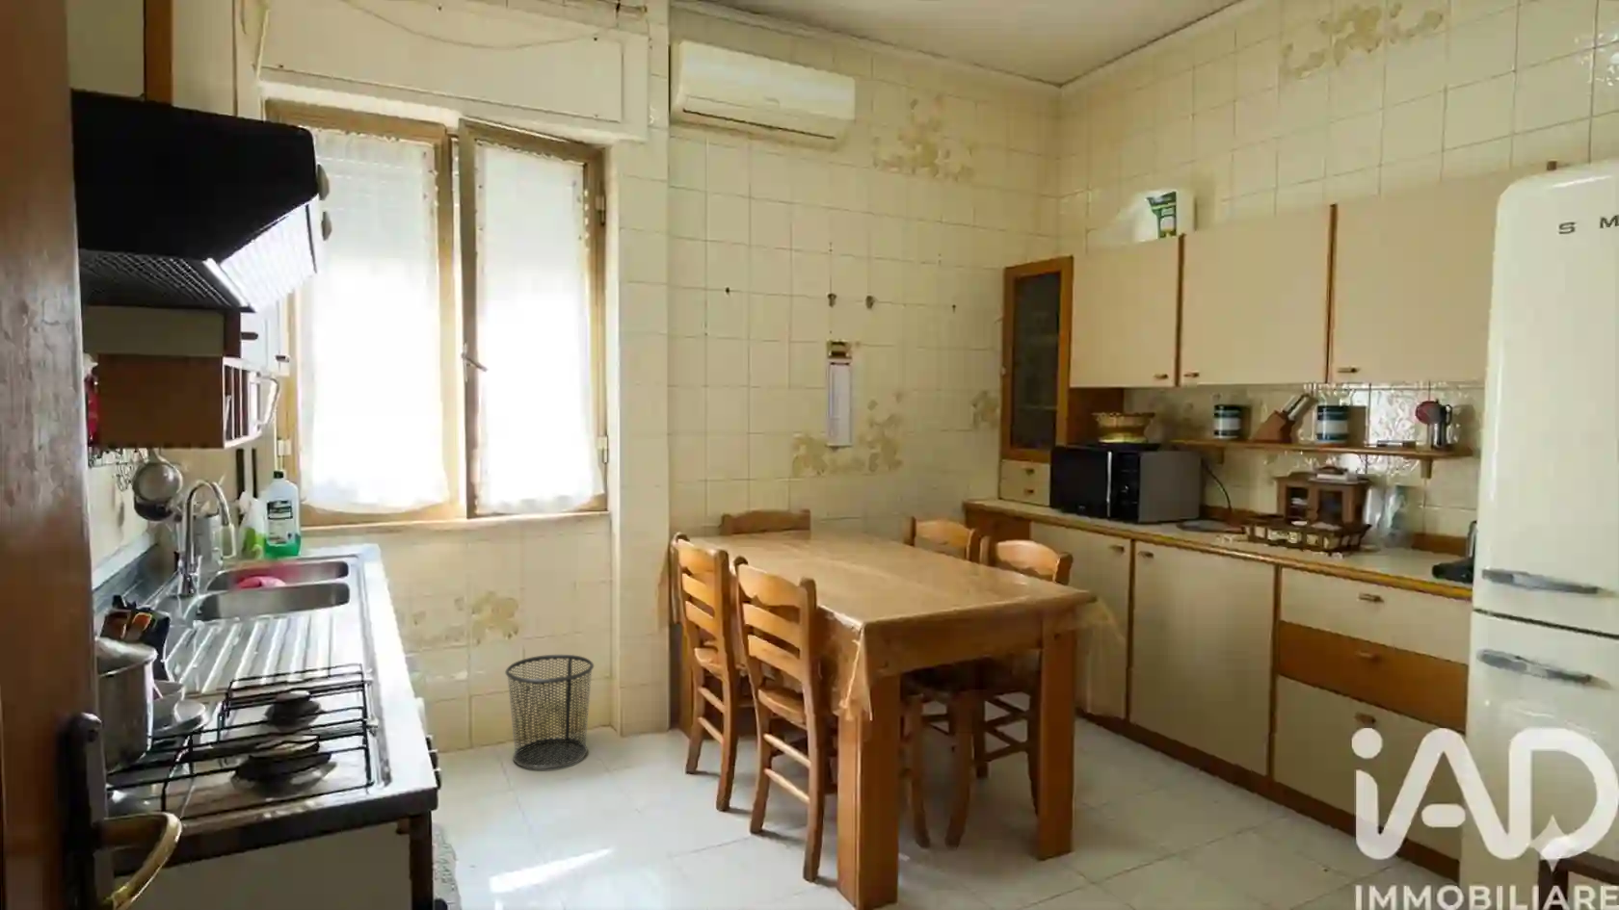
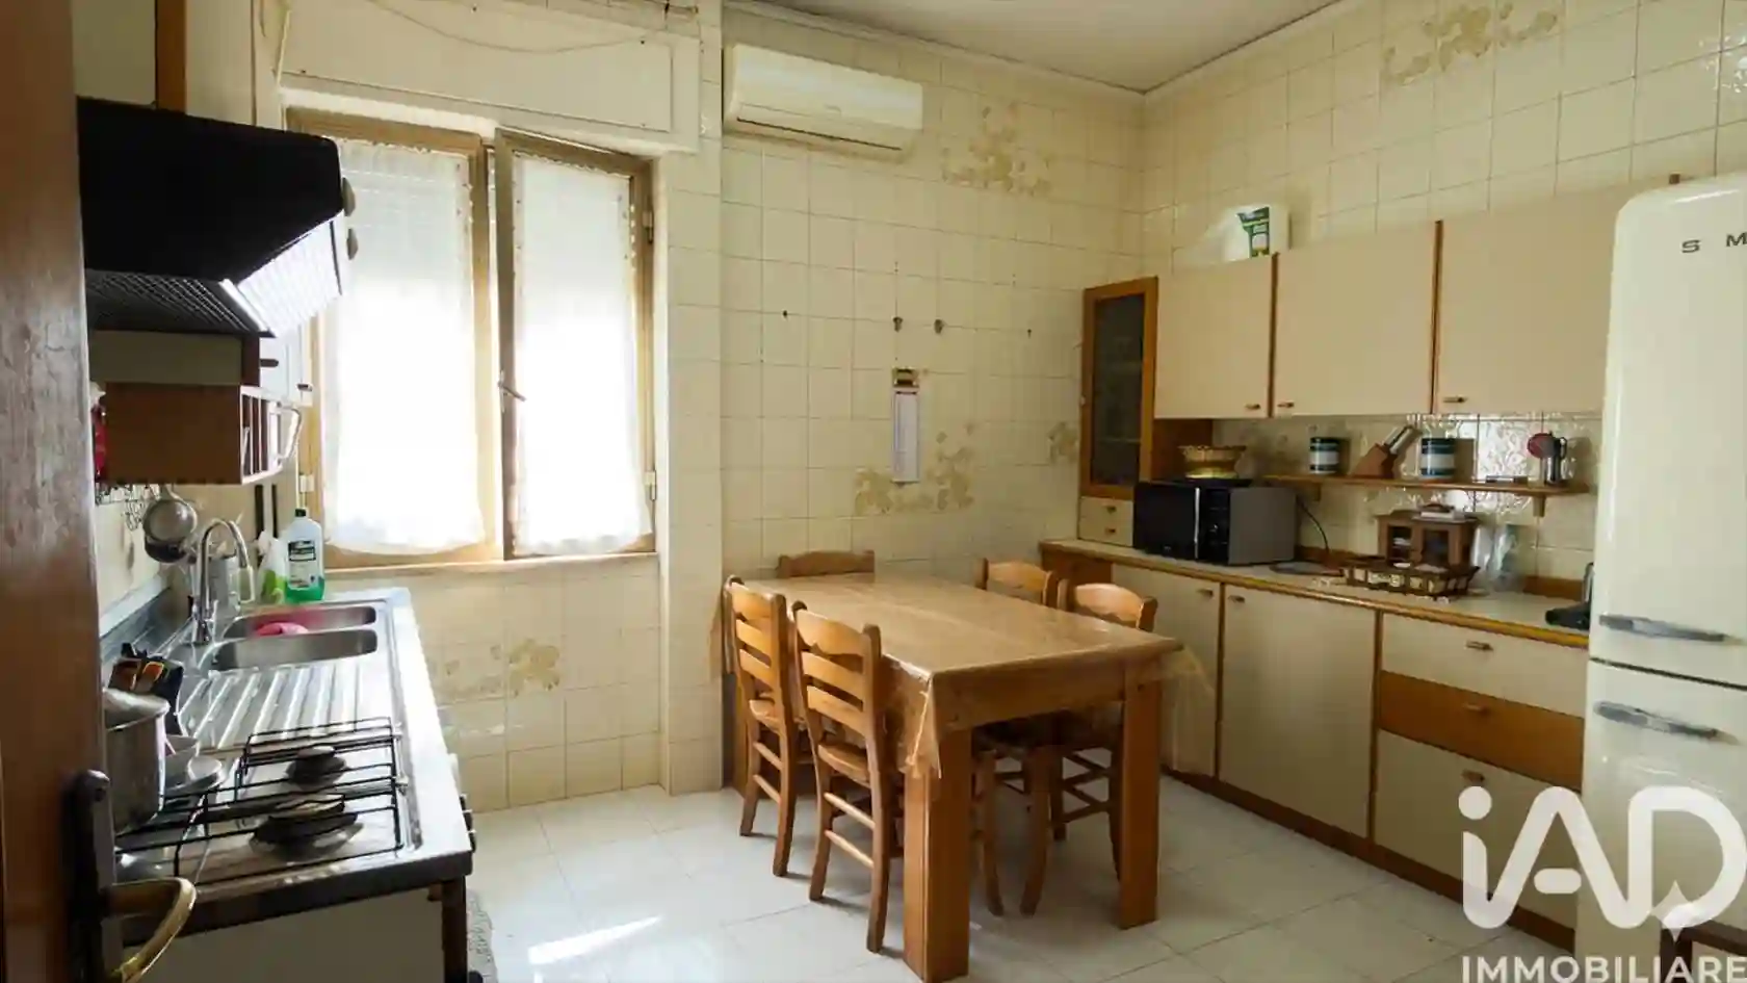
- waste bin (550, 711)
